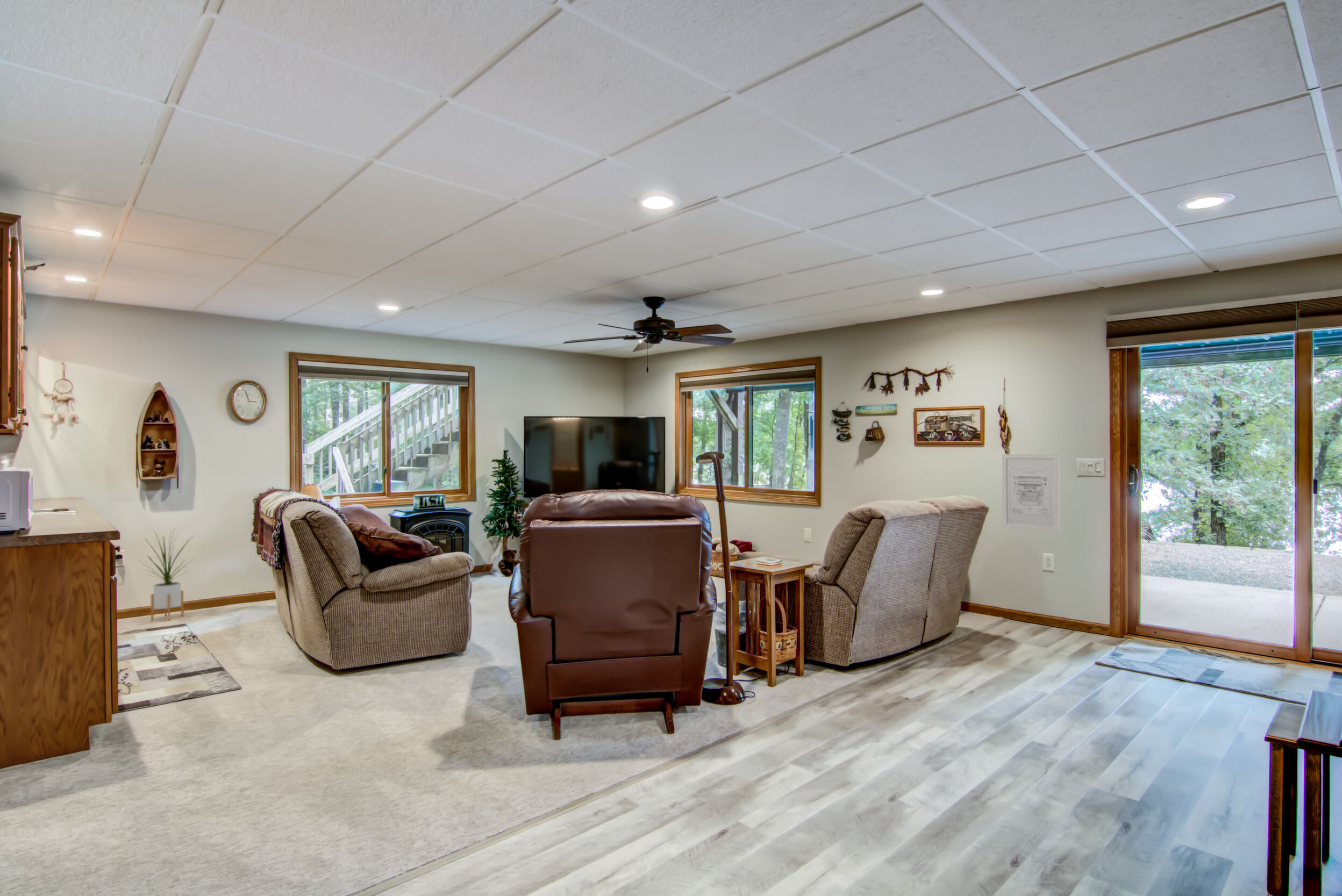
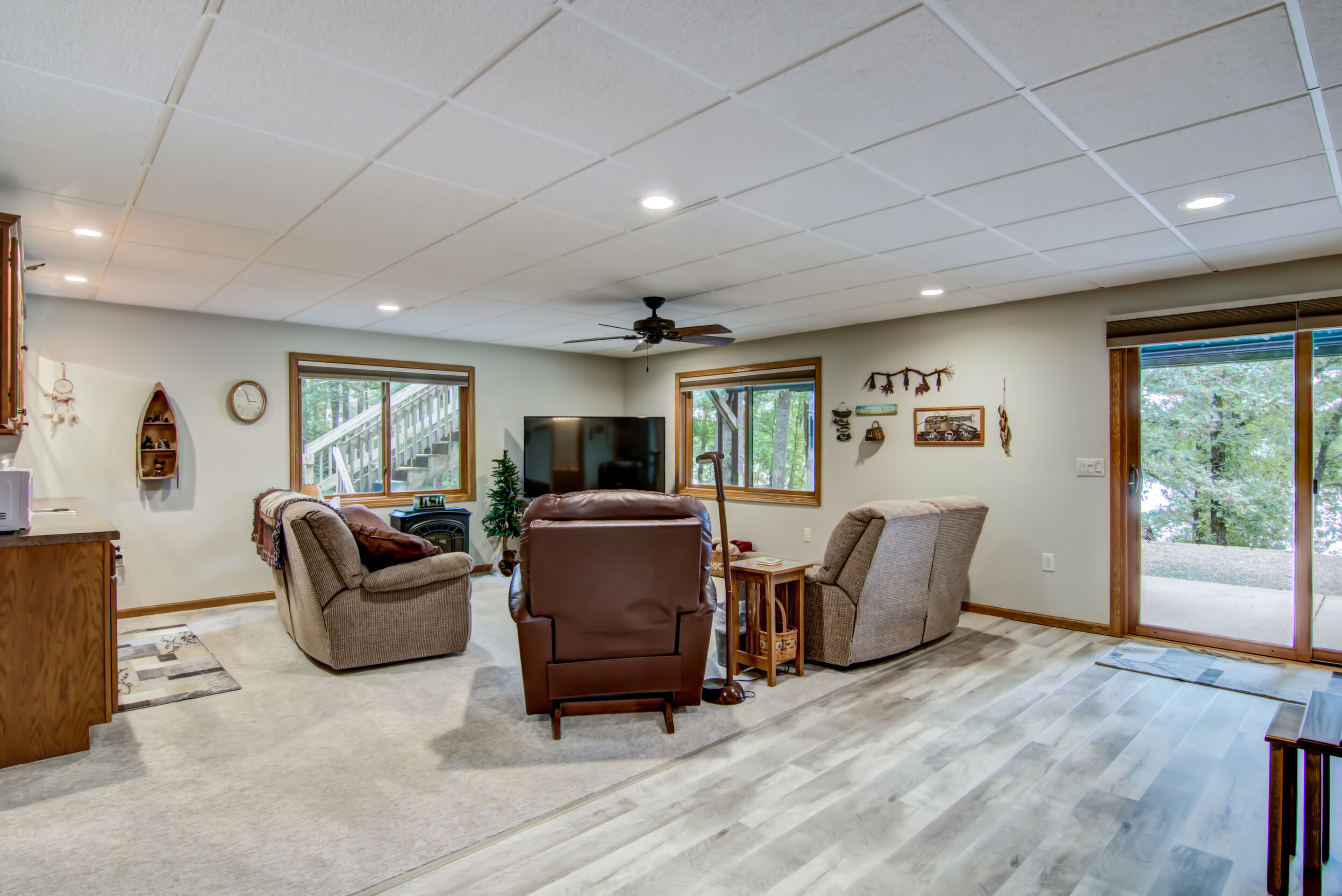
- house plant (168, 573)
- wall art (1030, 492)
